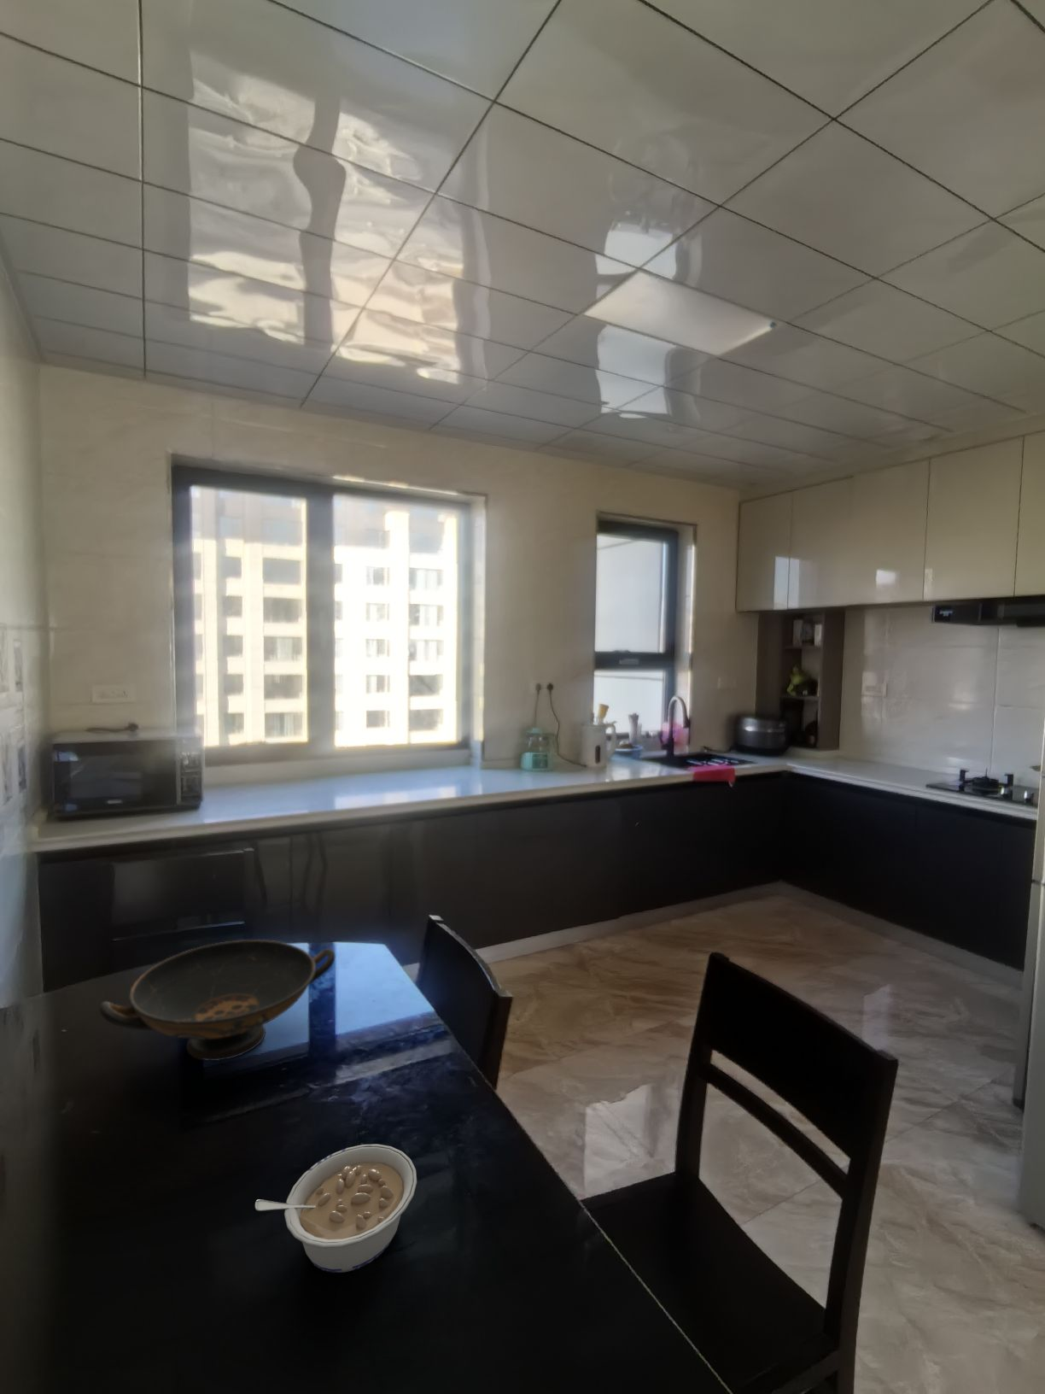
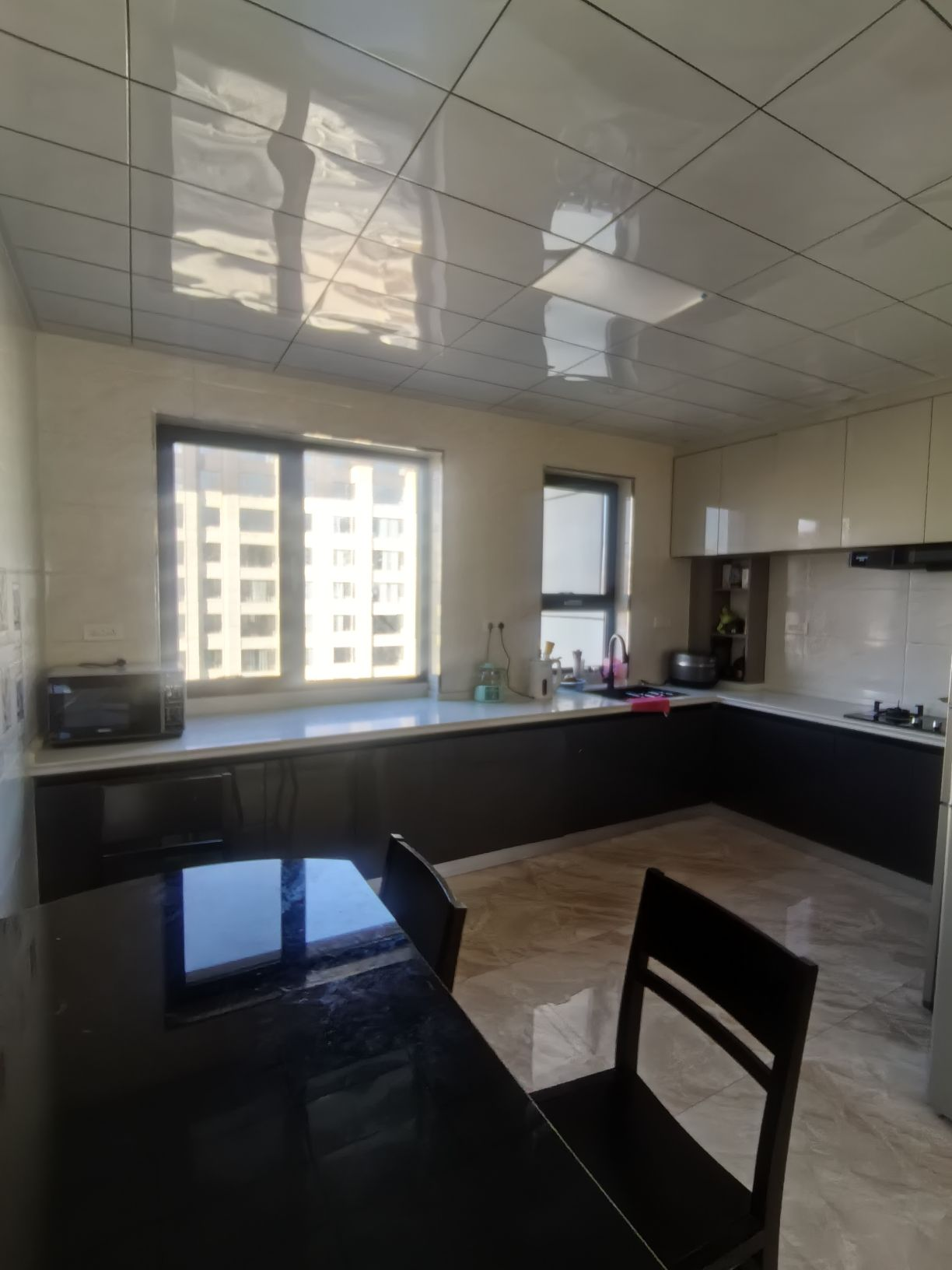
- decorative bowl (227, 1007)
- legume (348, 1211)
